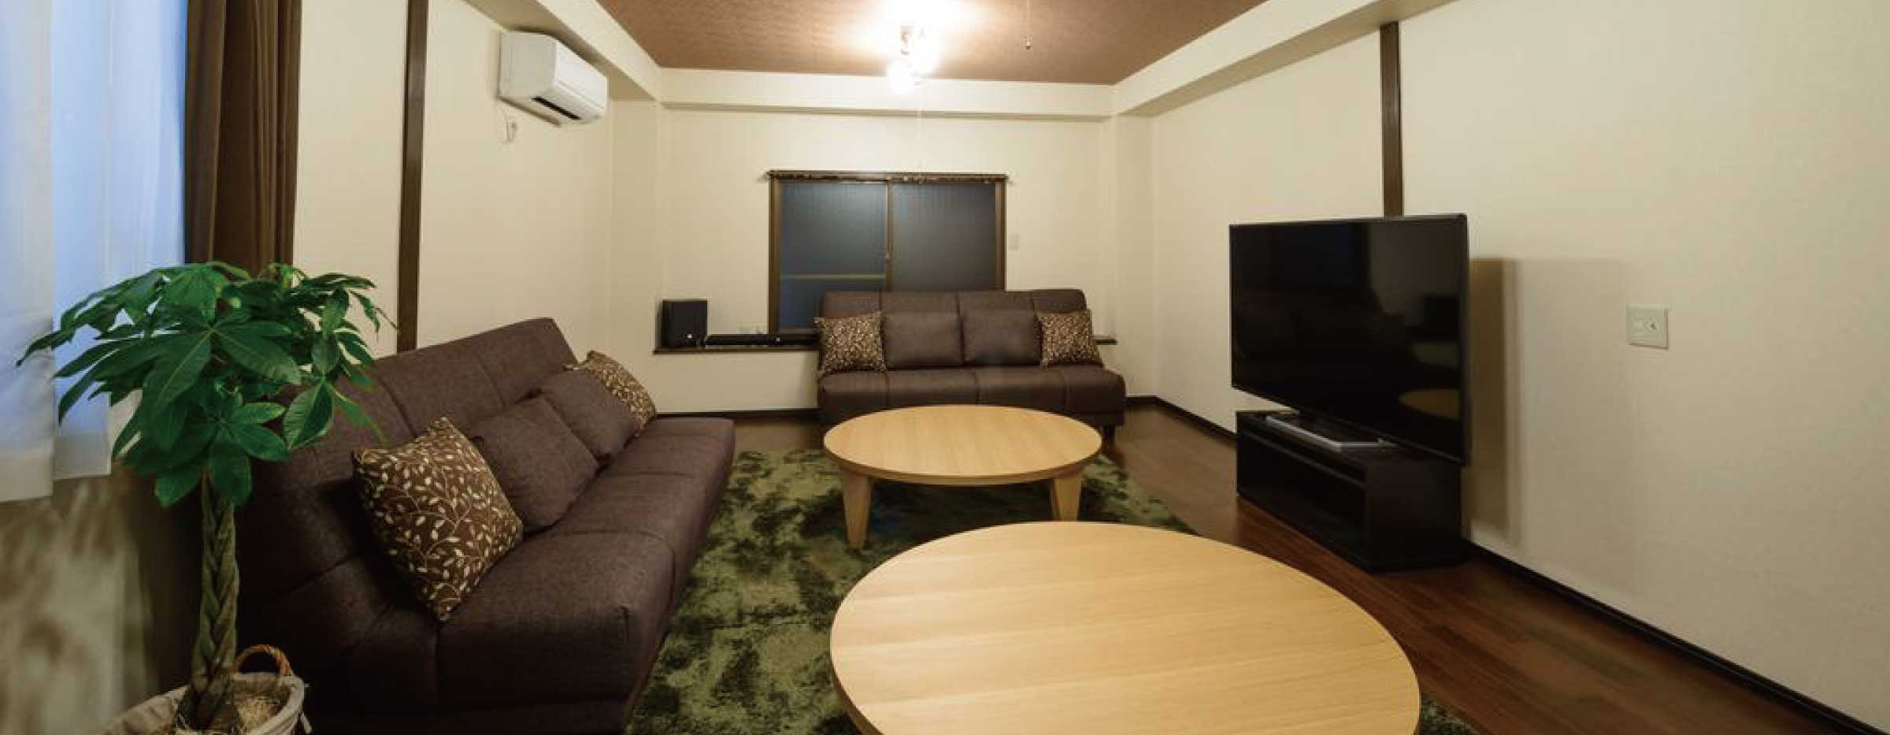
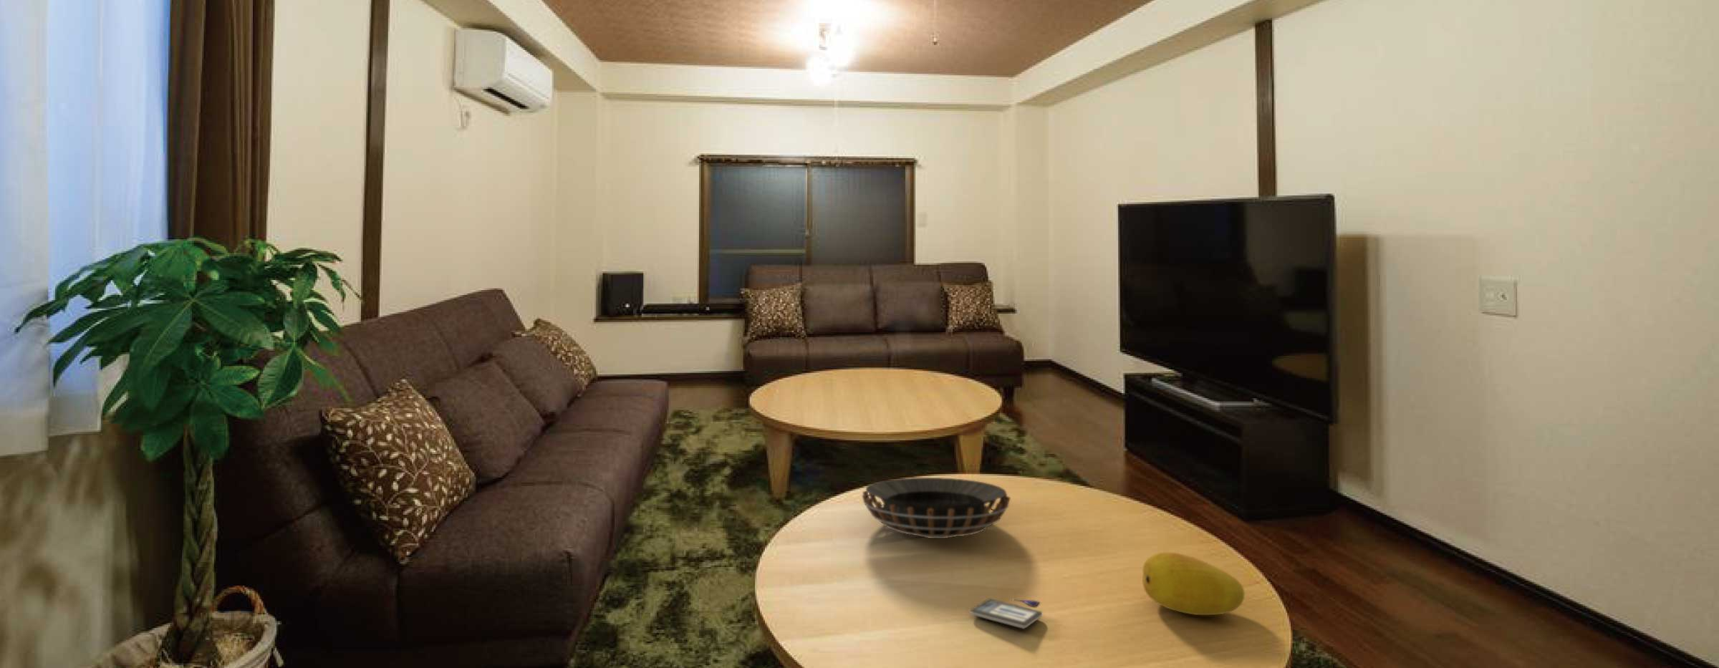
+ tablet (1010, 611)
+ decorative bowl (935, 511)
+ fruit (1193, 583)
